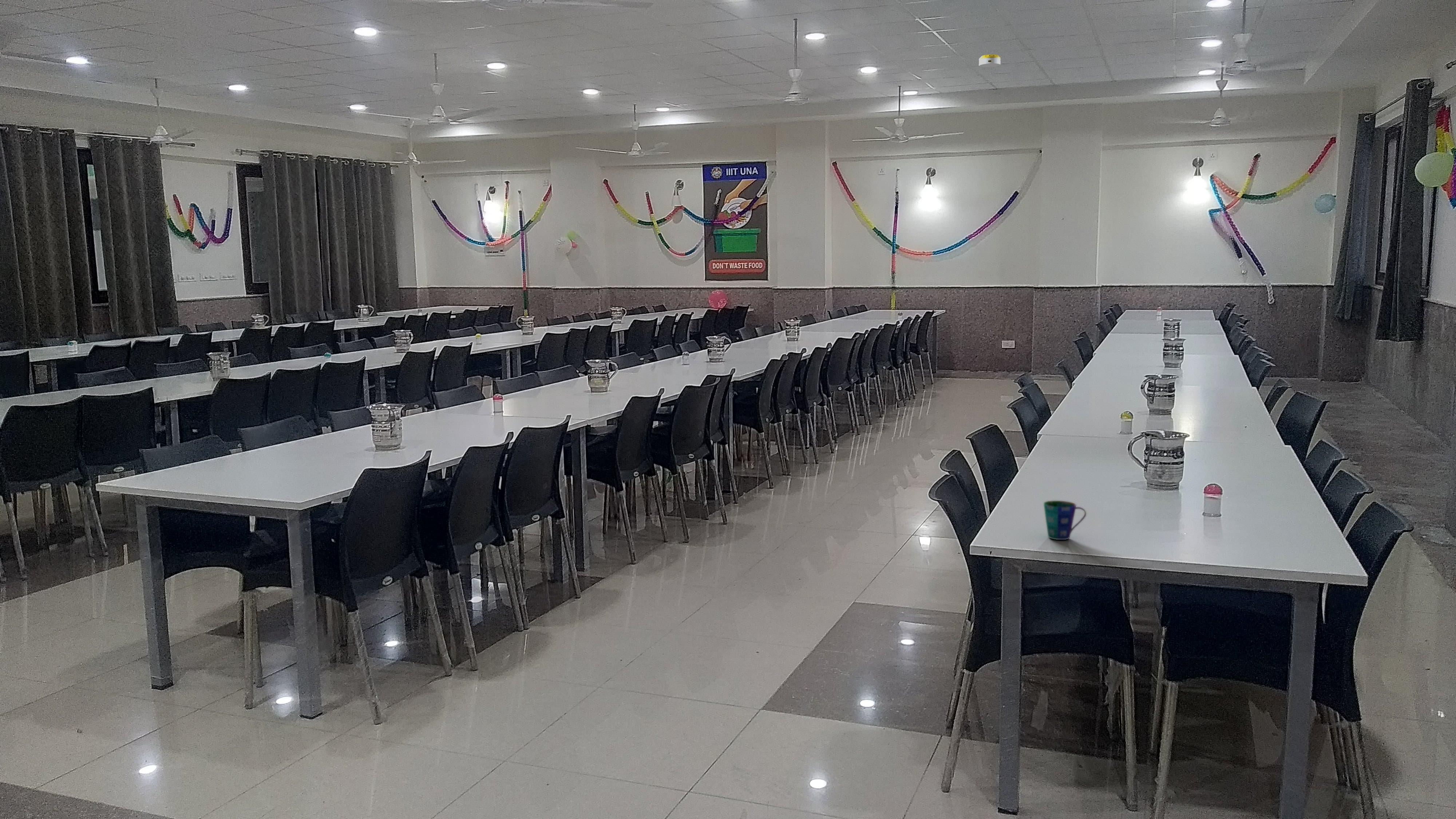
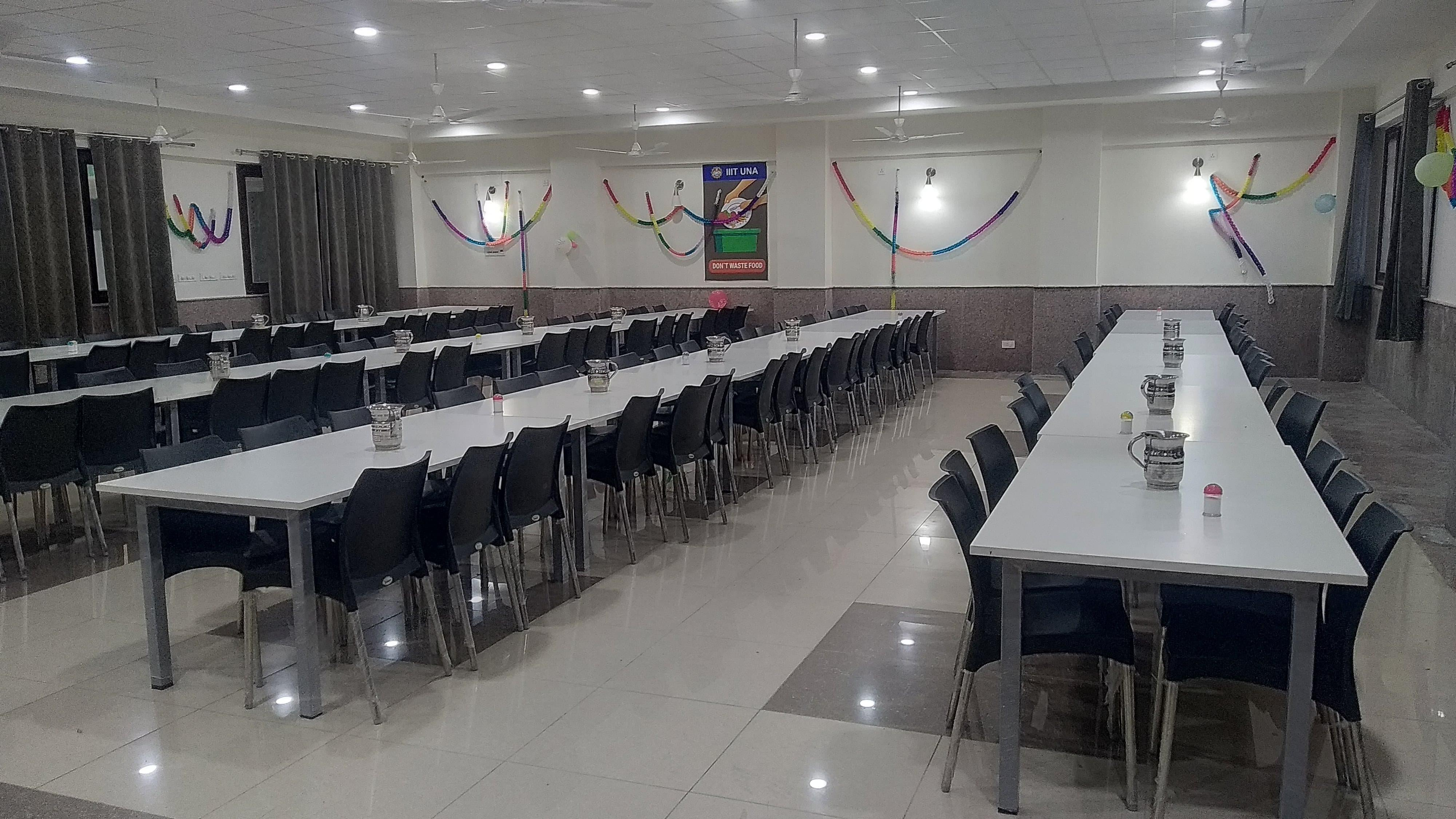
- smoke detector (989, 60)
- cup (1064, 521)
